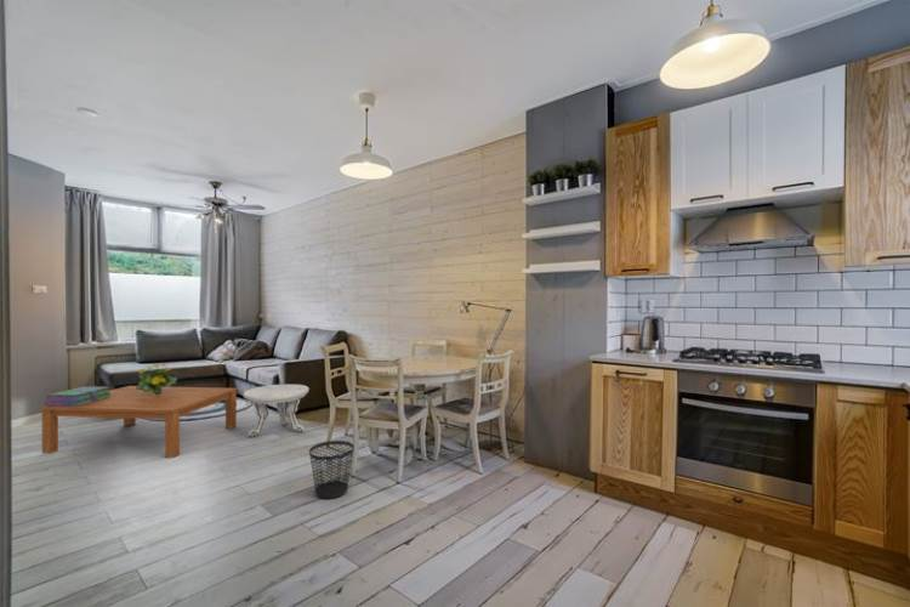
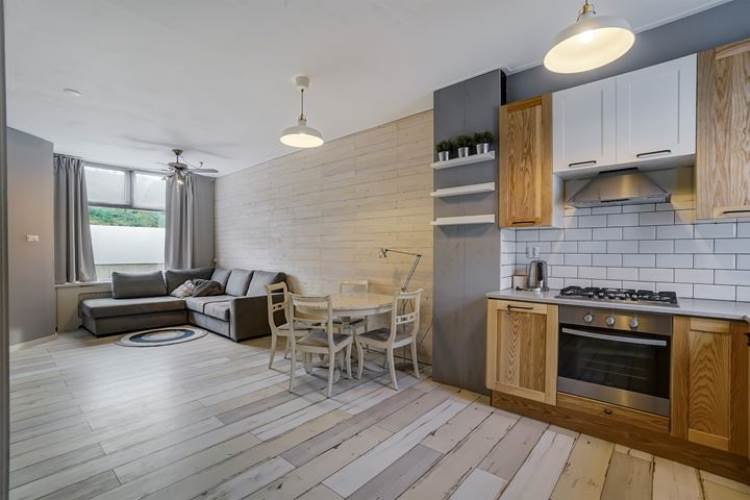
- coffee table (148, 418)
- flowering plant (155, 378)
- stack of books (79, 395)
- wastebasket (331, 470)
- side table (278, 410)
